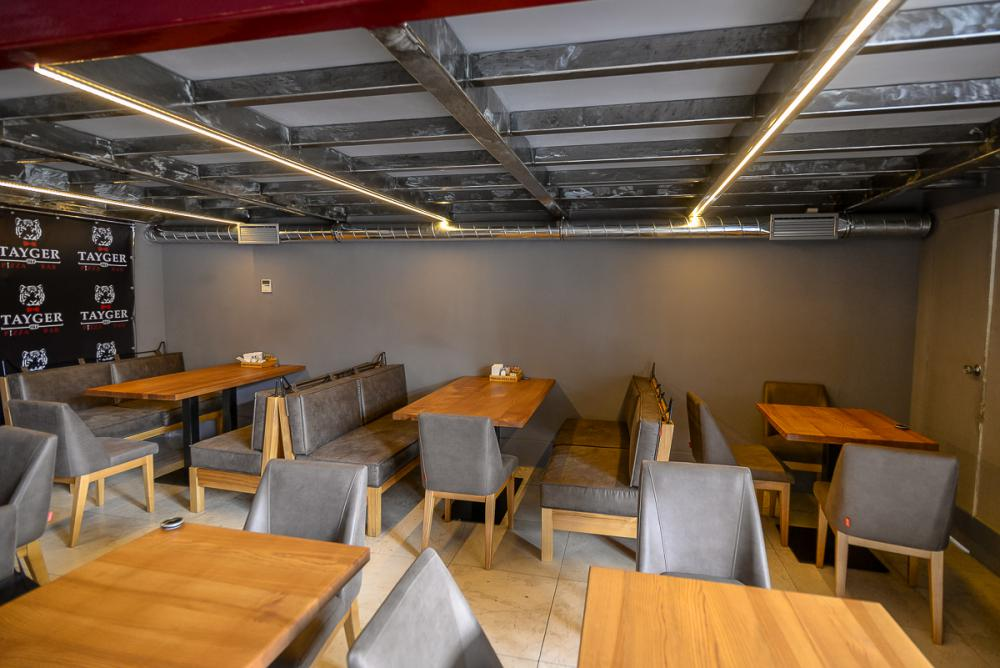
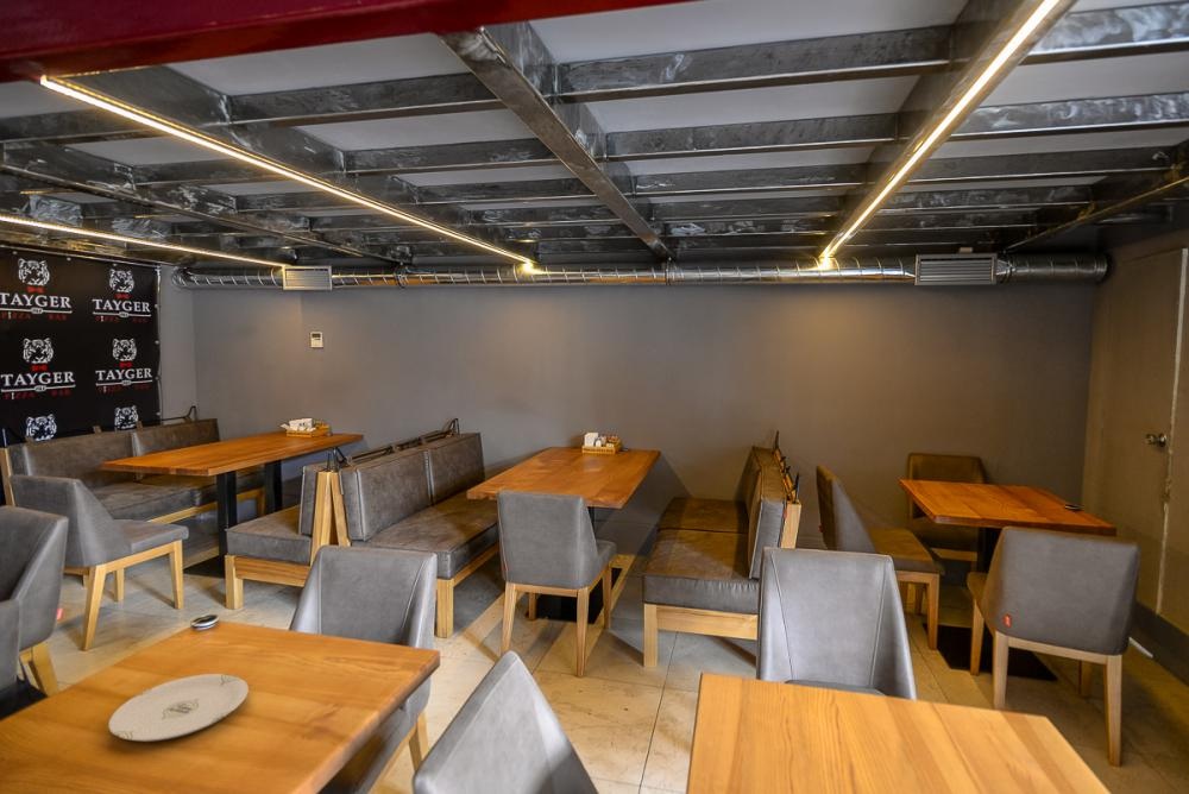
+ plate (182, 707)
